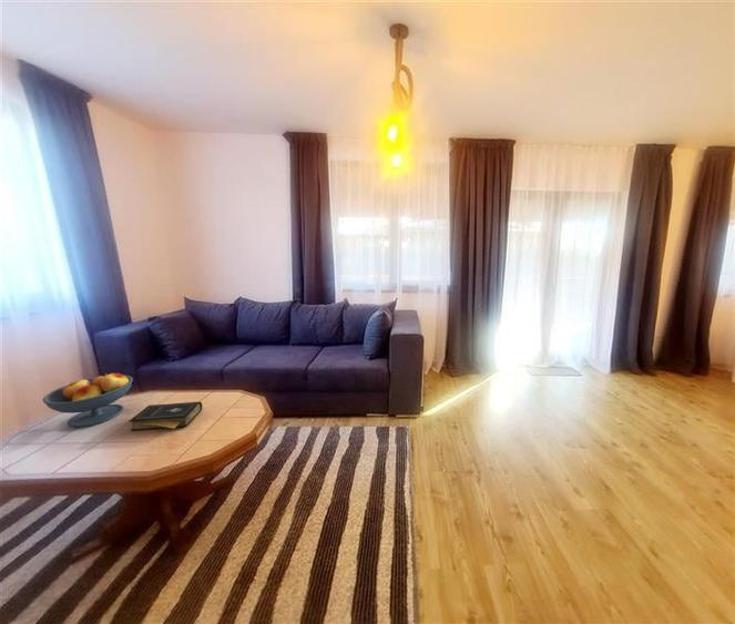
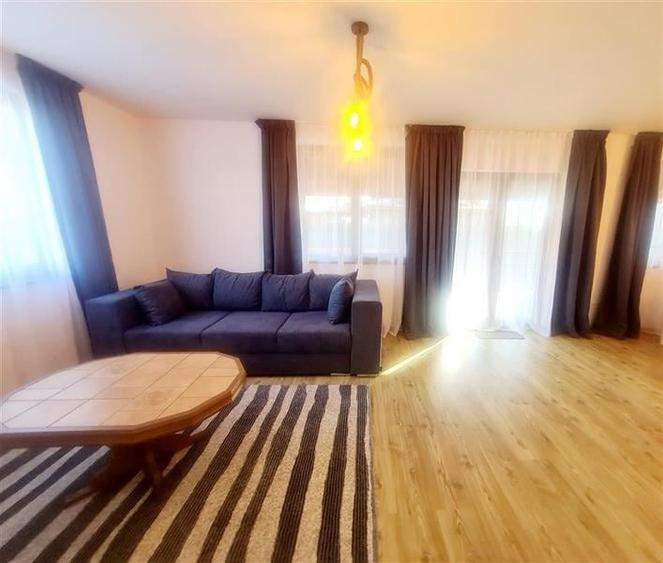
- book (165, 416)
- fruit bowl (92, 397)
